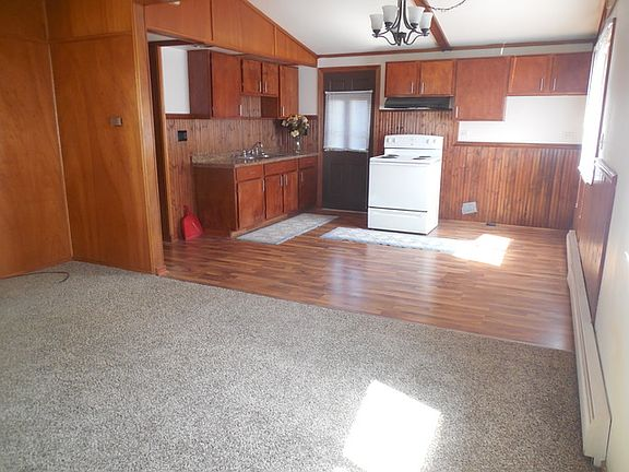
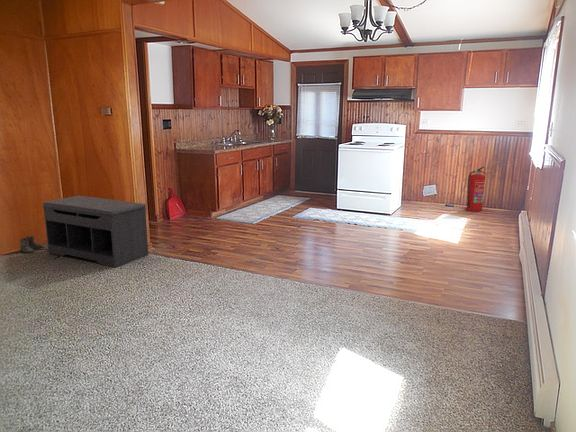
+ boots (29, 244)
+ fire extinguisher (475, 188)
+ bench (96, 228)
